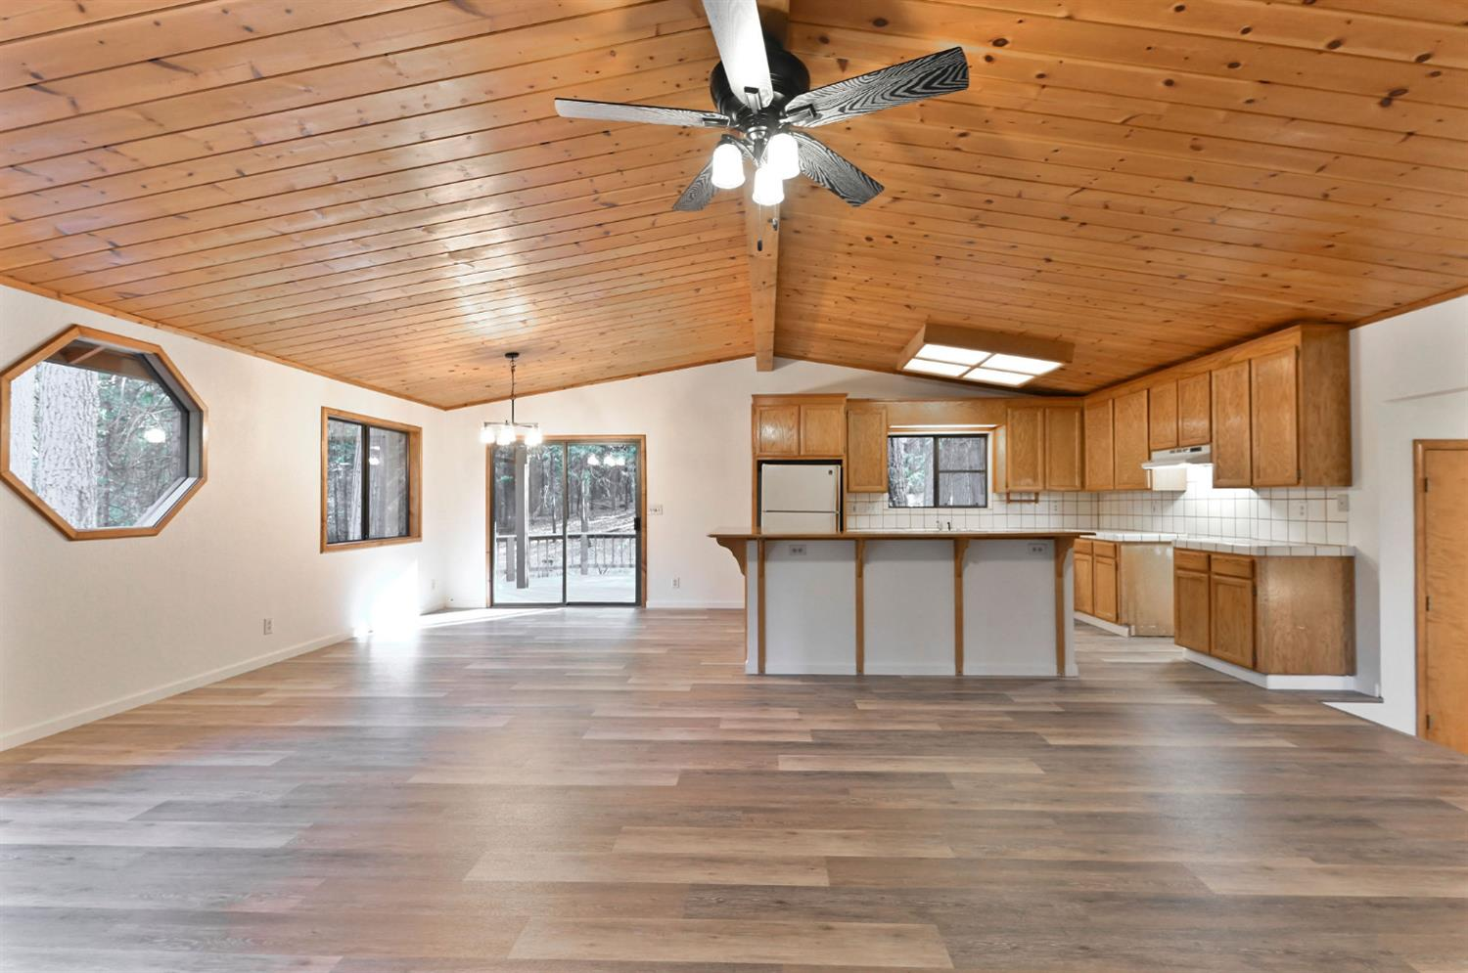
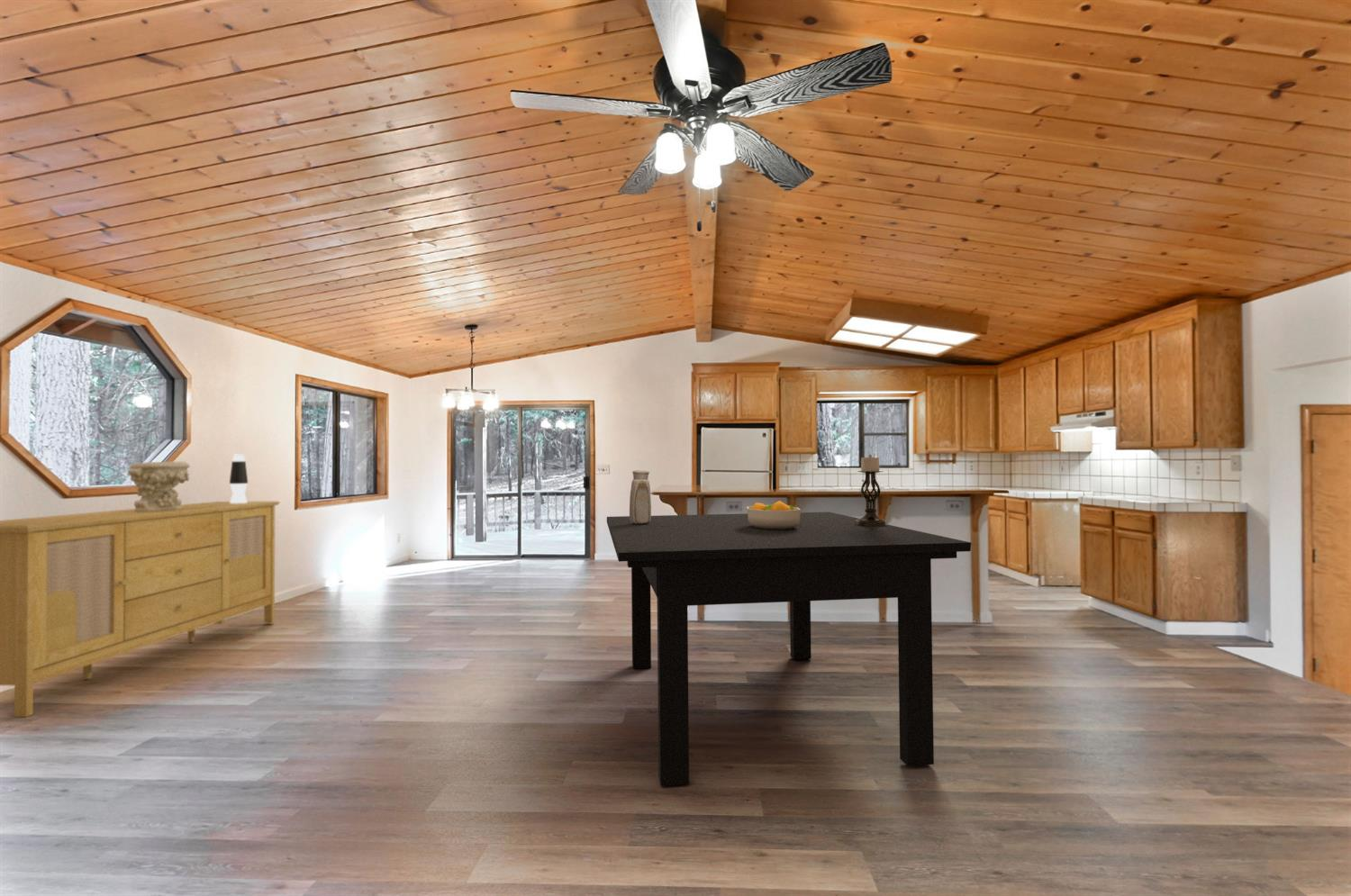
+ fruit bowl (773, 512)
+ vase (239, 478)
+ decorative bowl (159, 485)
+ vase (639, 496)
+ candle holder (871, 491)
+ sideboard (145, 584)
+ dining table (752, 602)
